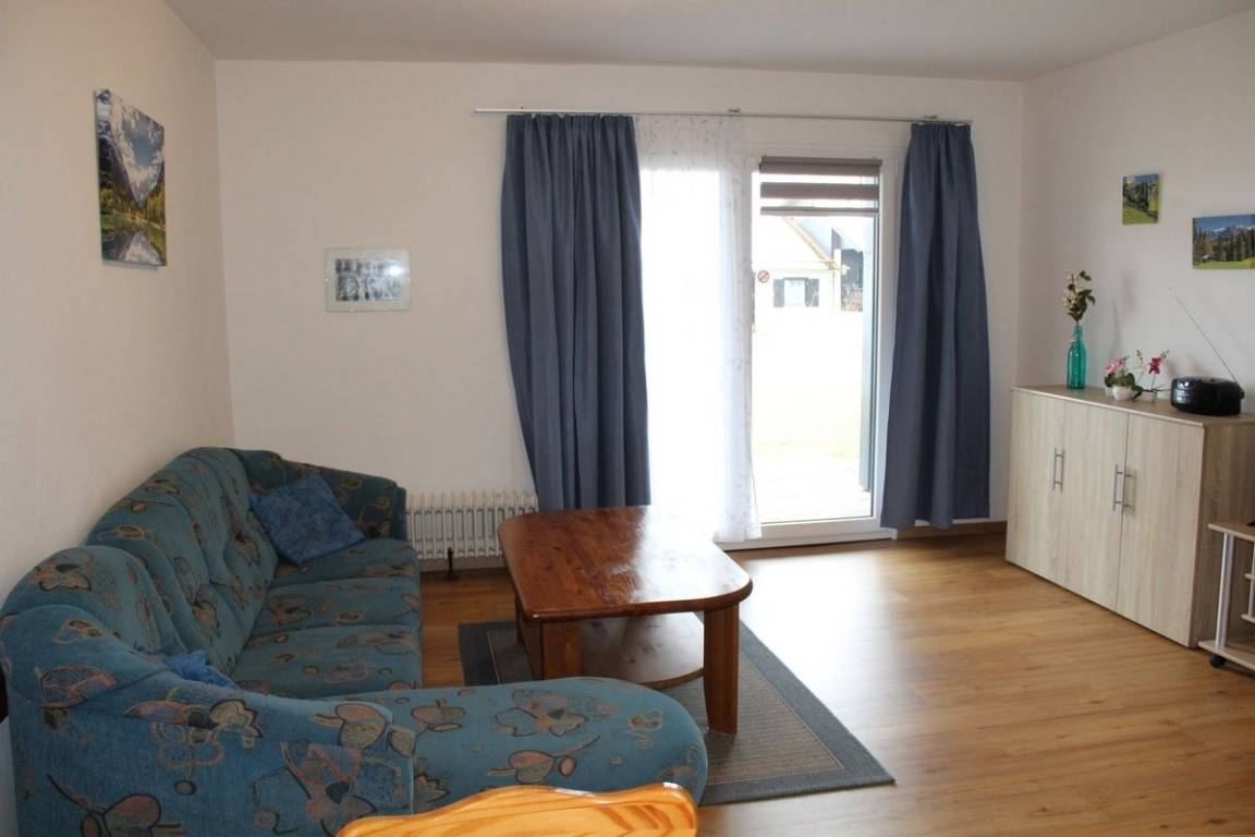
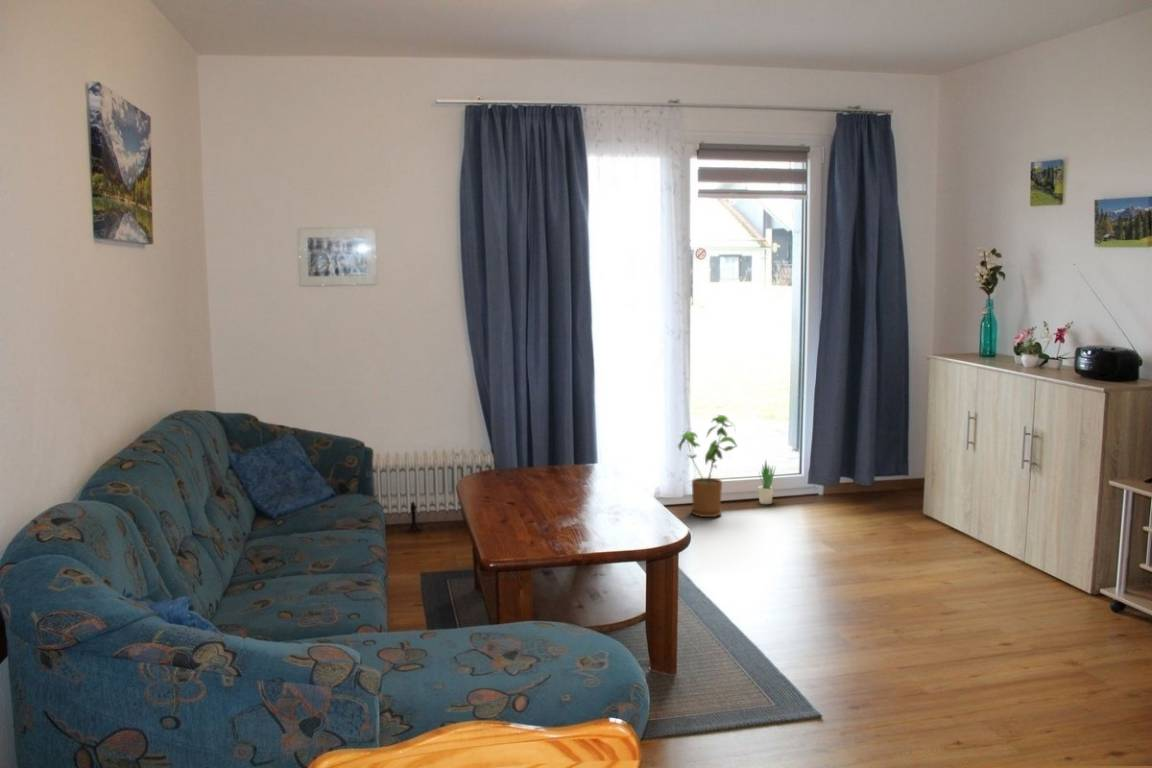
+ potted plant (767, 480)
+ house plant (711, 465)
